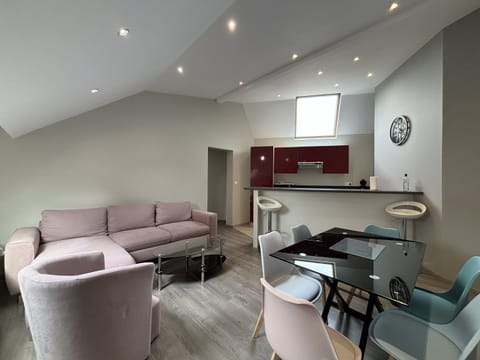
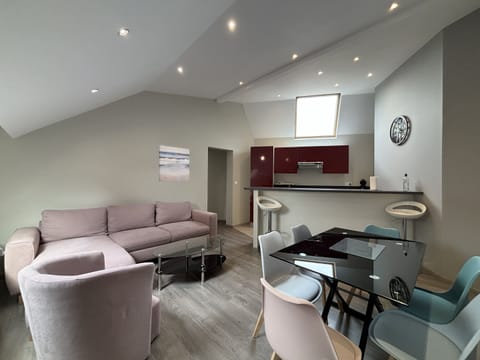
+ wall art (174, 164)
